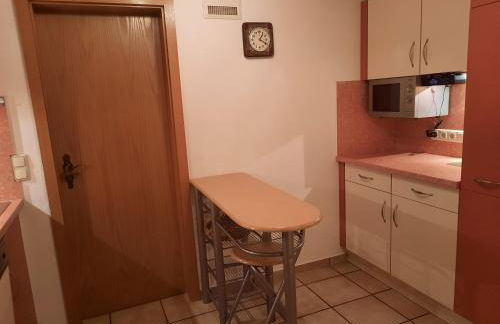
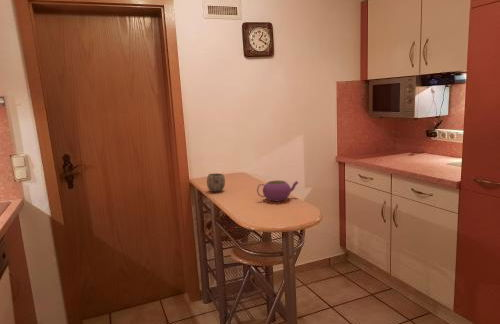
+ mug (214, 181)
+ teapot (278, 190)
